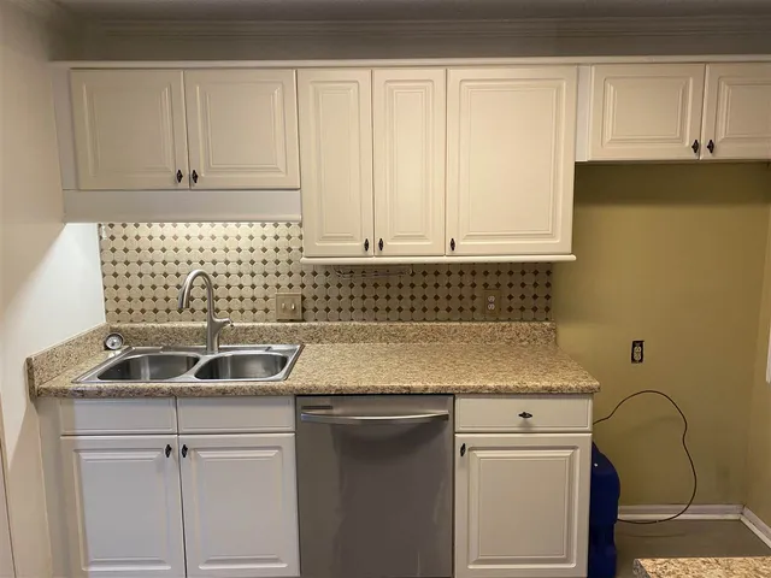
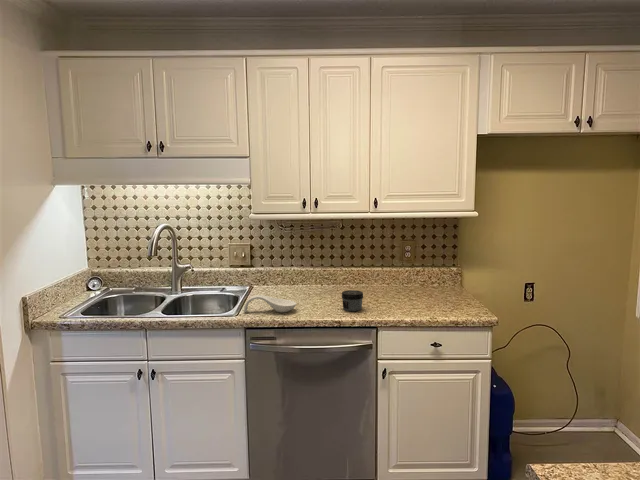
+ jar (352, 300)
+ spoon rest (270, 303)
